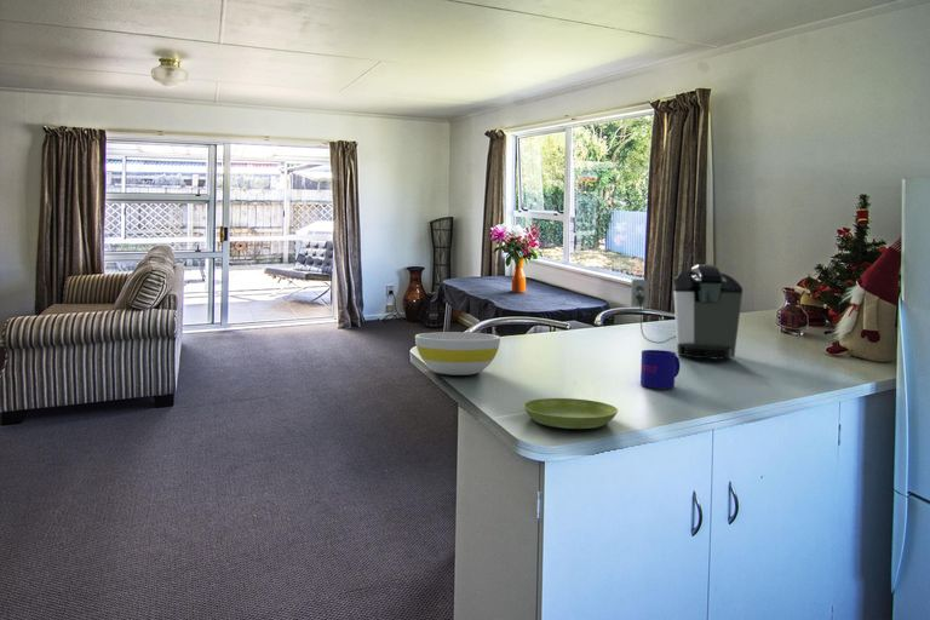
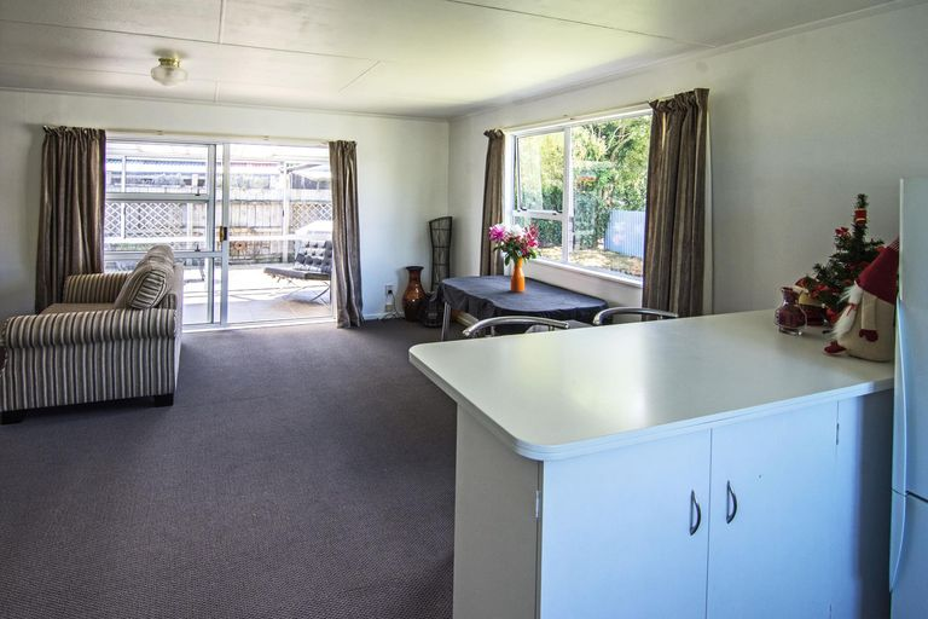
- mug (662, 368)
- coffee maker (685, 309)
- bowl (457, 354)
- saucer (569, 413)
